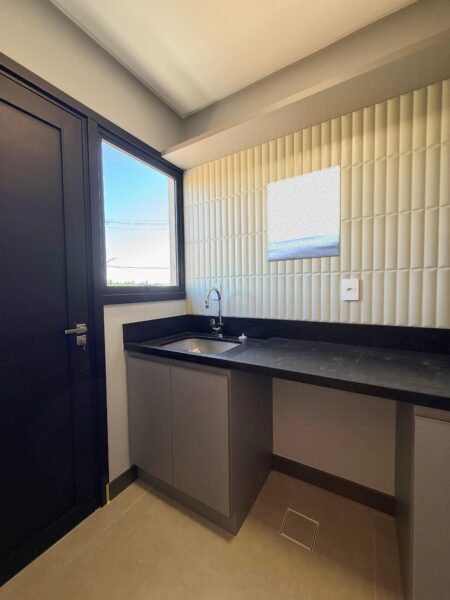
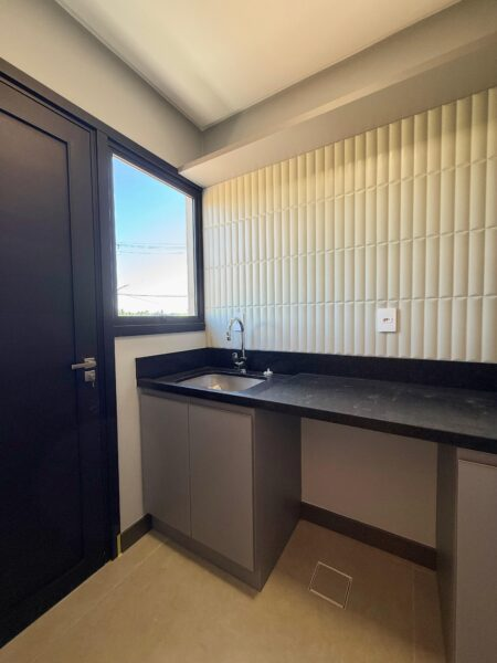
- wall art (301, 218)
